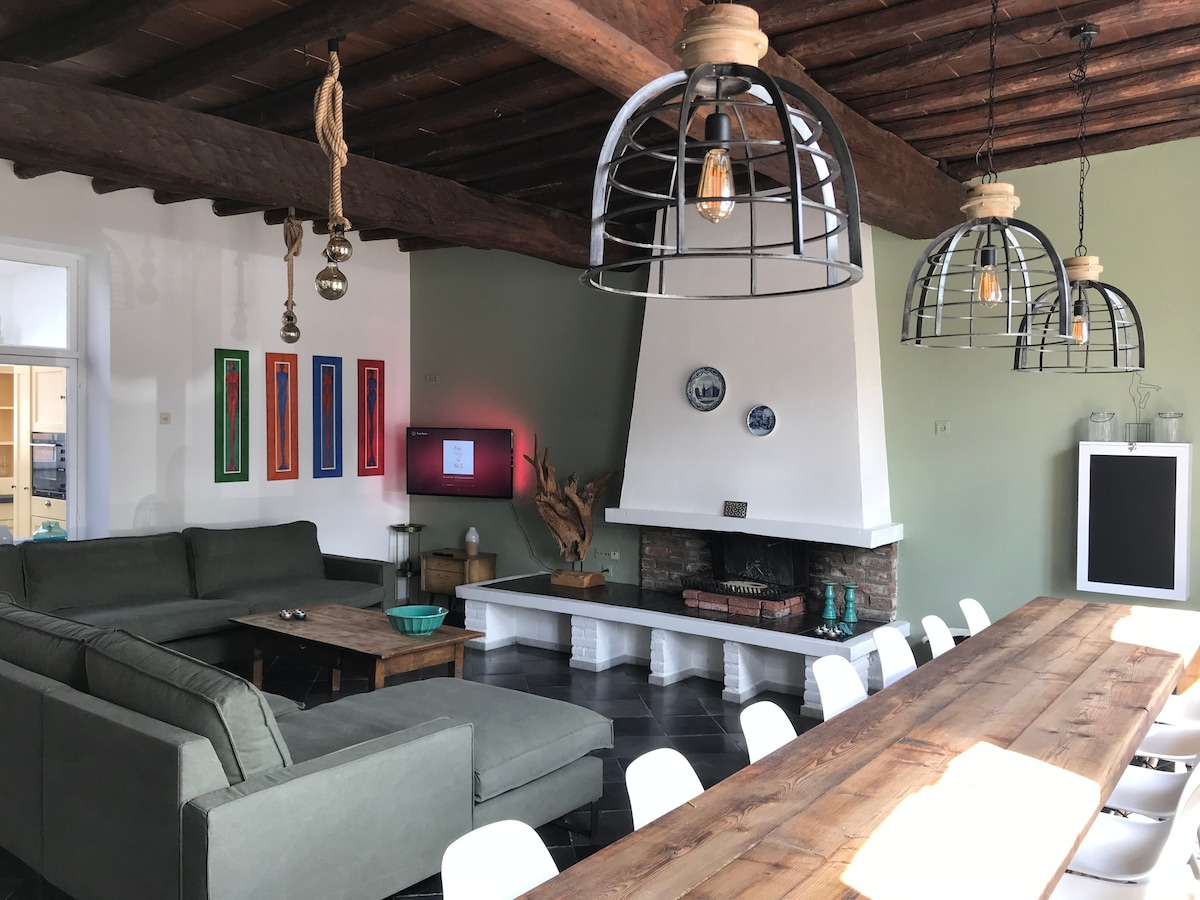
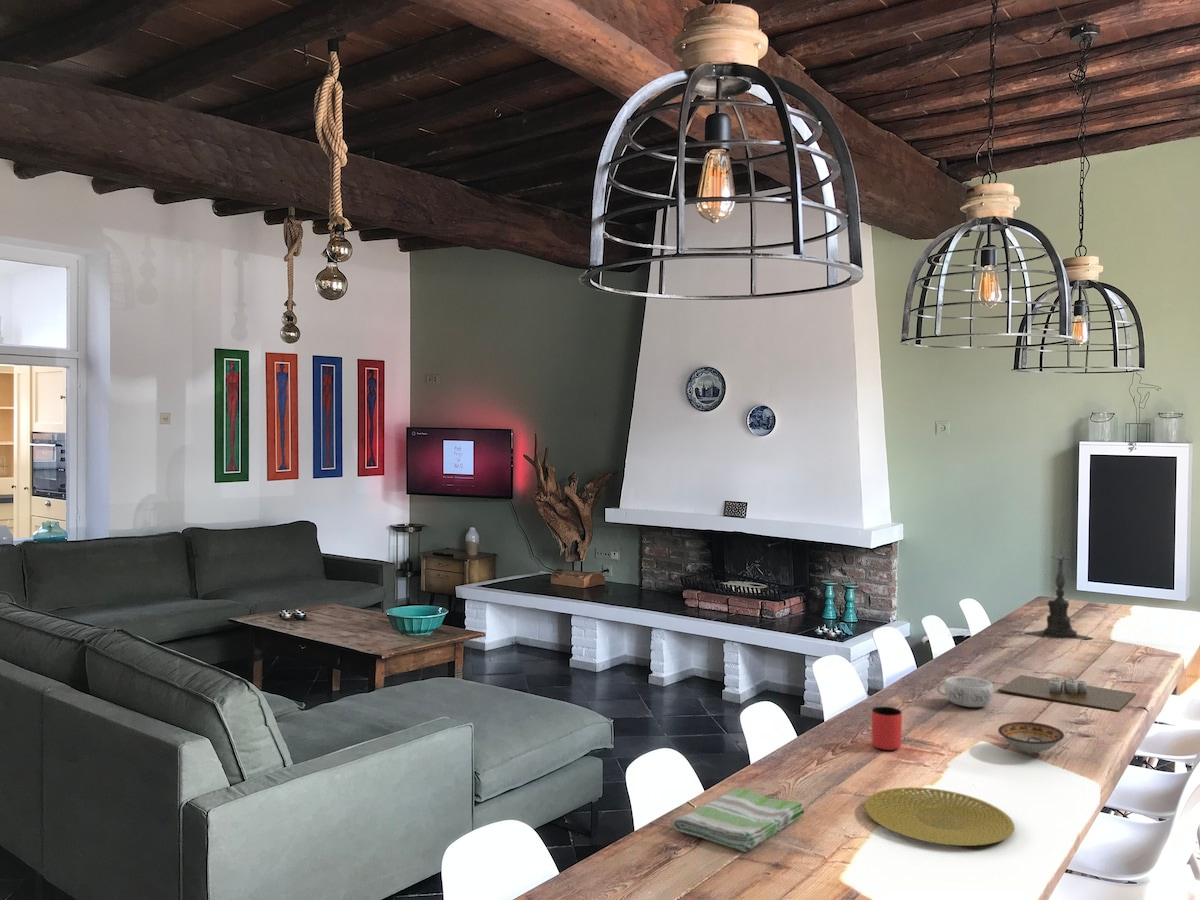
+ candle (1066, 685)
+ dish towel (739, 814)
+ bowl (1030, 741)
+ cup (888, 727)
+ decorative bowl (964, 692)
+ plate (937, 816)
+ candle holder (1059, 589)
